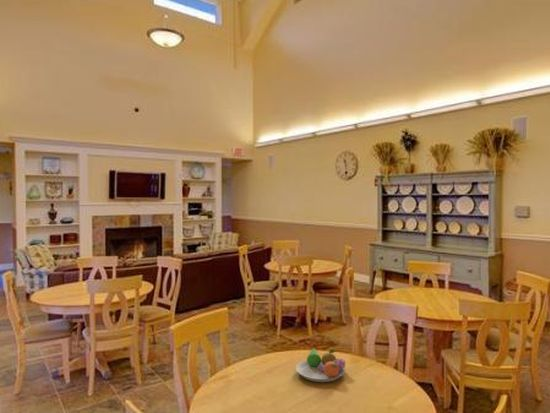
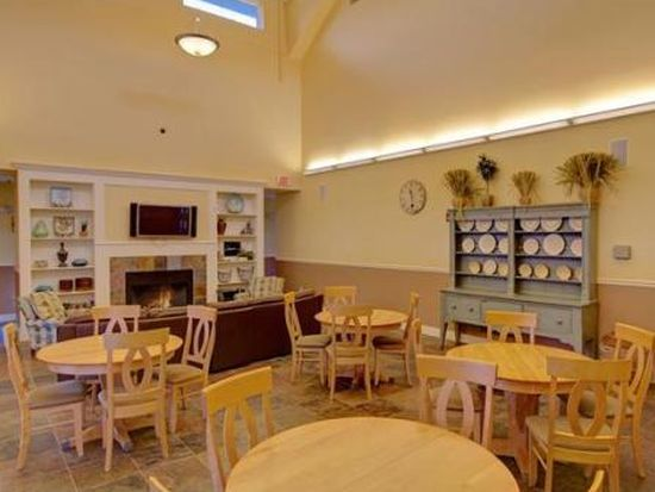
- fruit bowl (320, 362)
